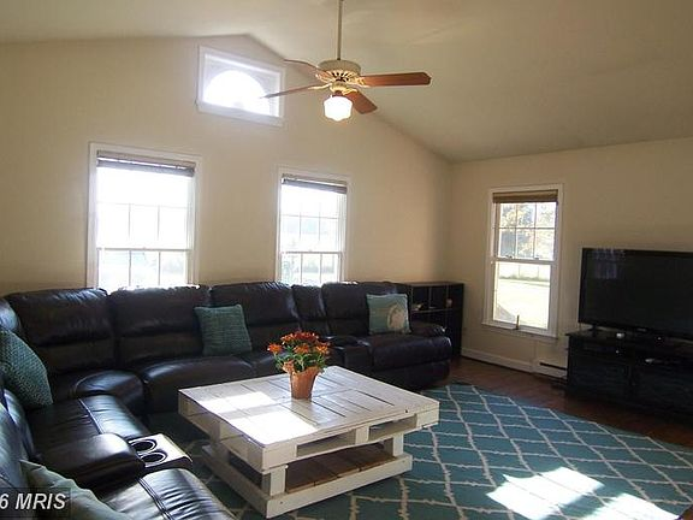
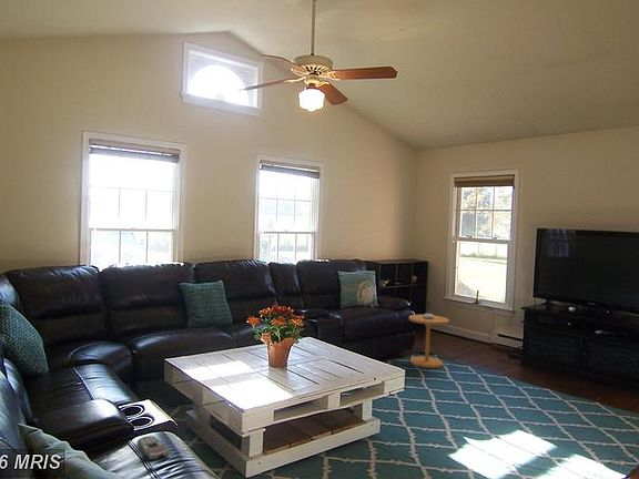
+ side table (427, 338)
+ remote control (152, 447)
